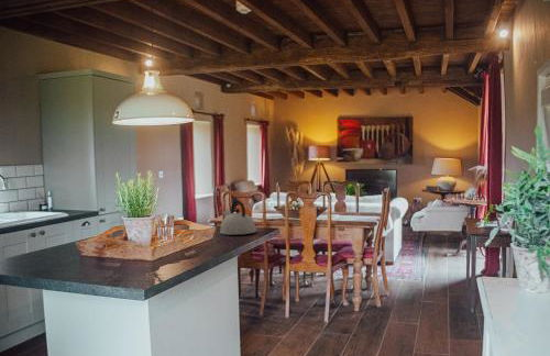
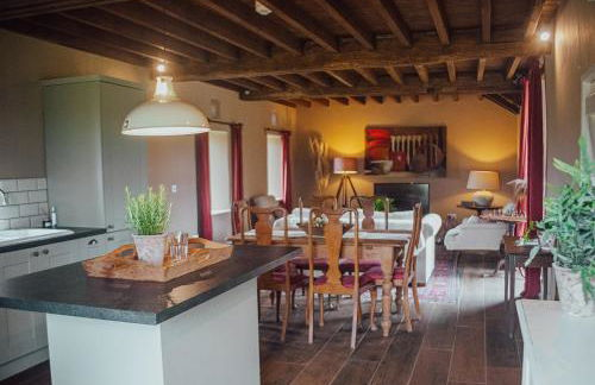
- kettle (237, 215)
